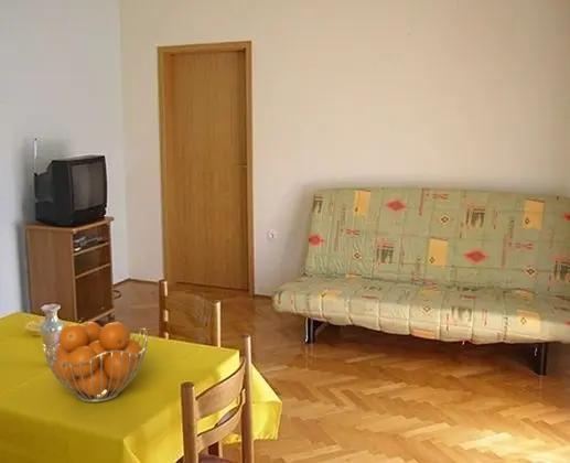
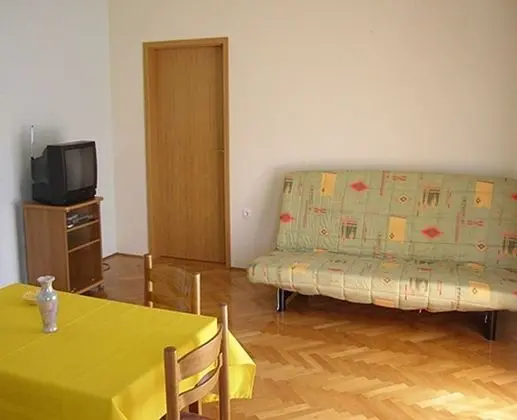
- fruit basket (97, 358)
